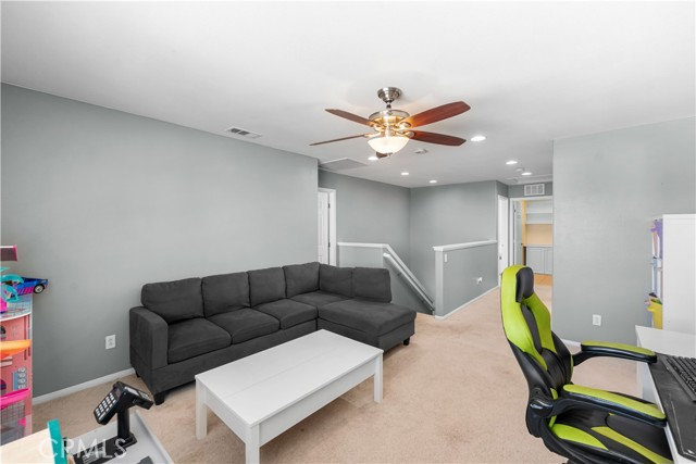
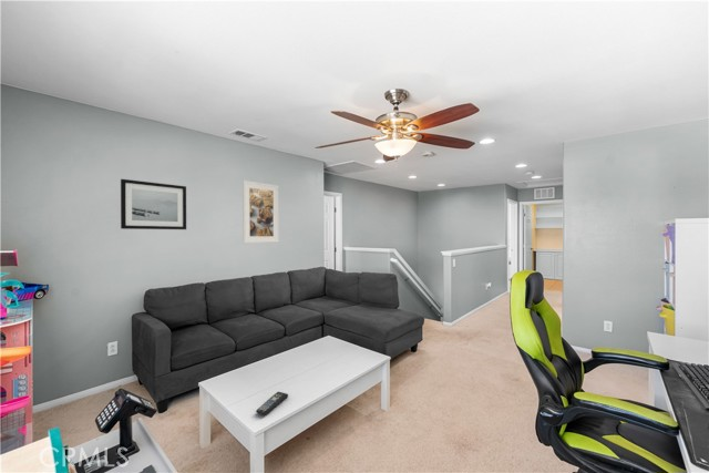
+ wall art (155, 206)
+ remote control (273, 402)
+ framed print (261, 213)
